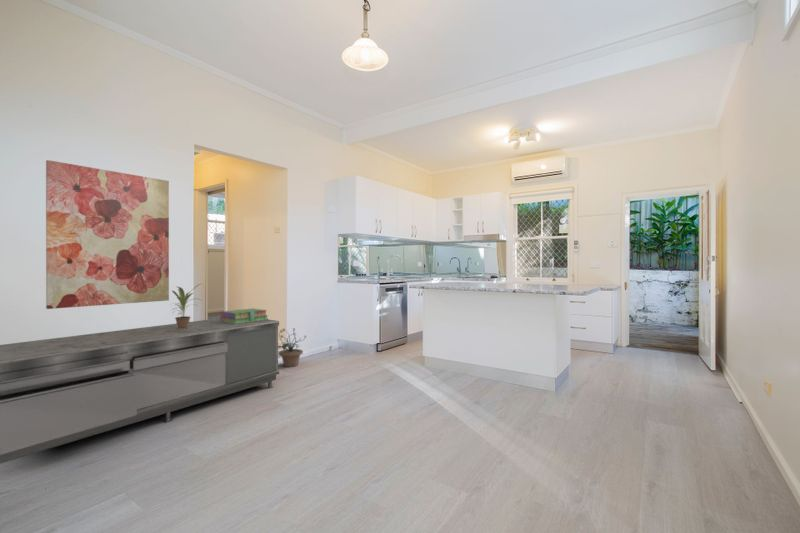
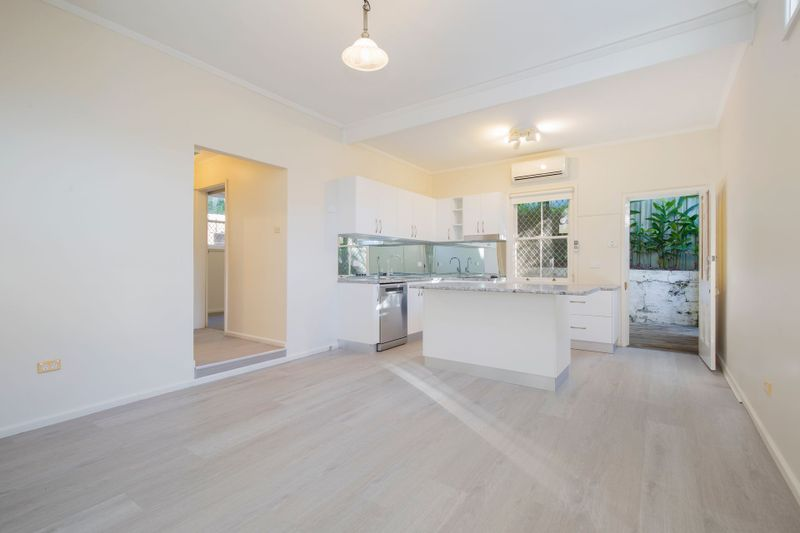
- potted plant (183, 306)
- sideboard (155, 373)
- wall art (114, 238)
- stack of books (244, 315)
- potted plant (289, 346)
